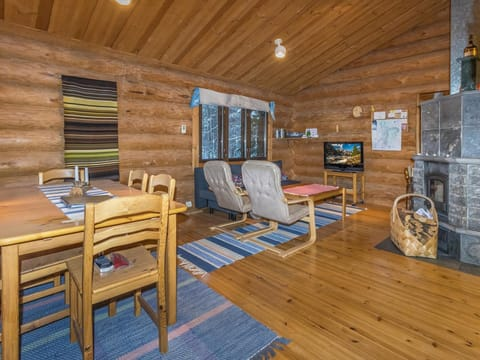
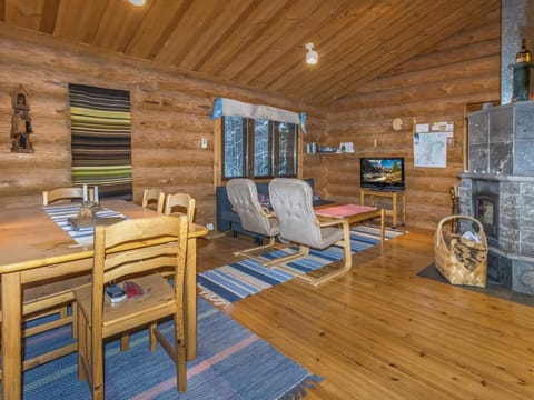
+ cuckoo clock (22, 117)
